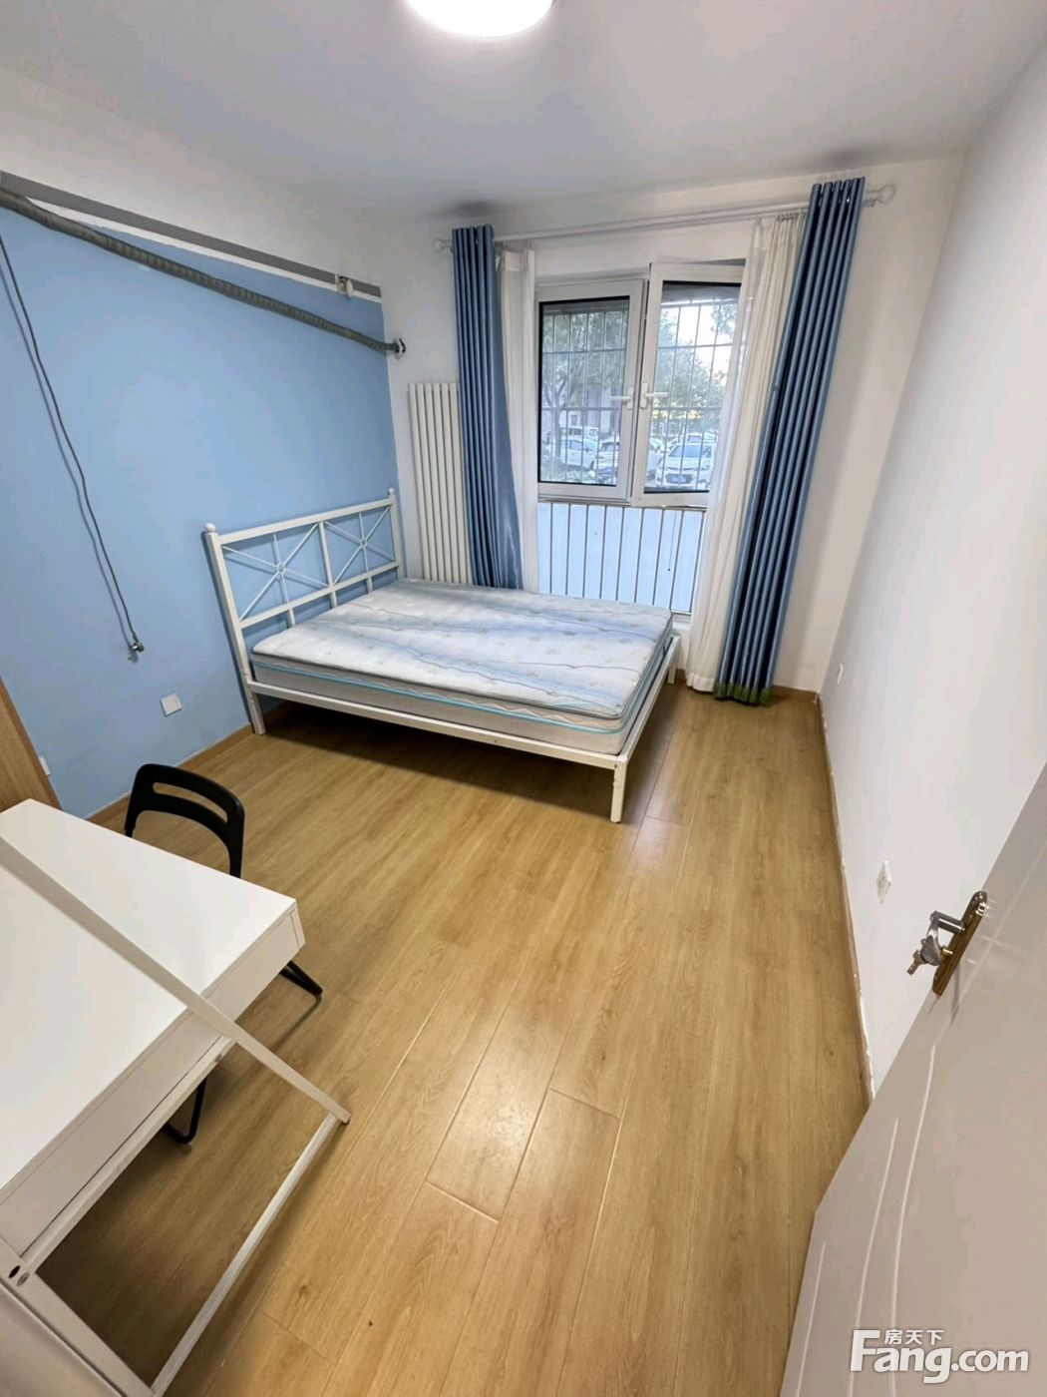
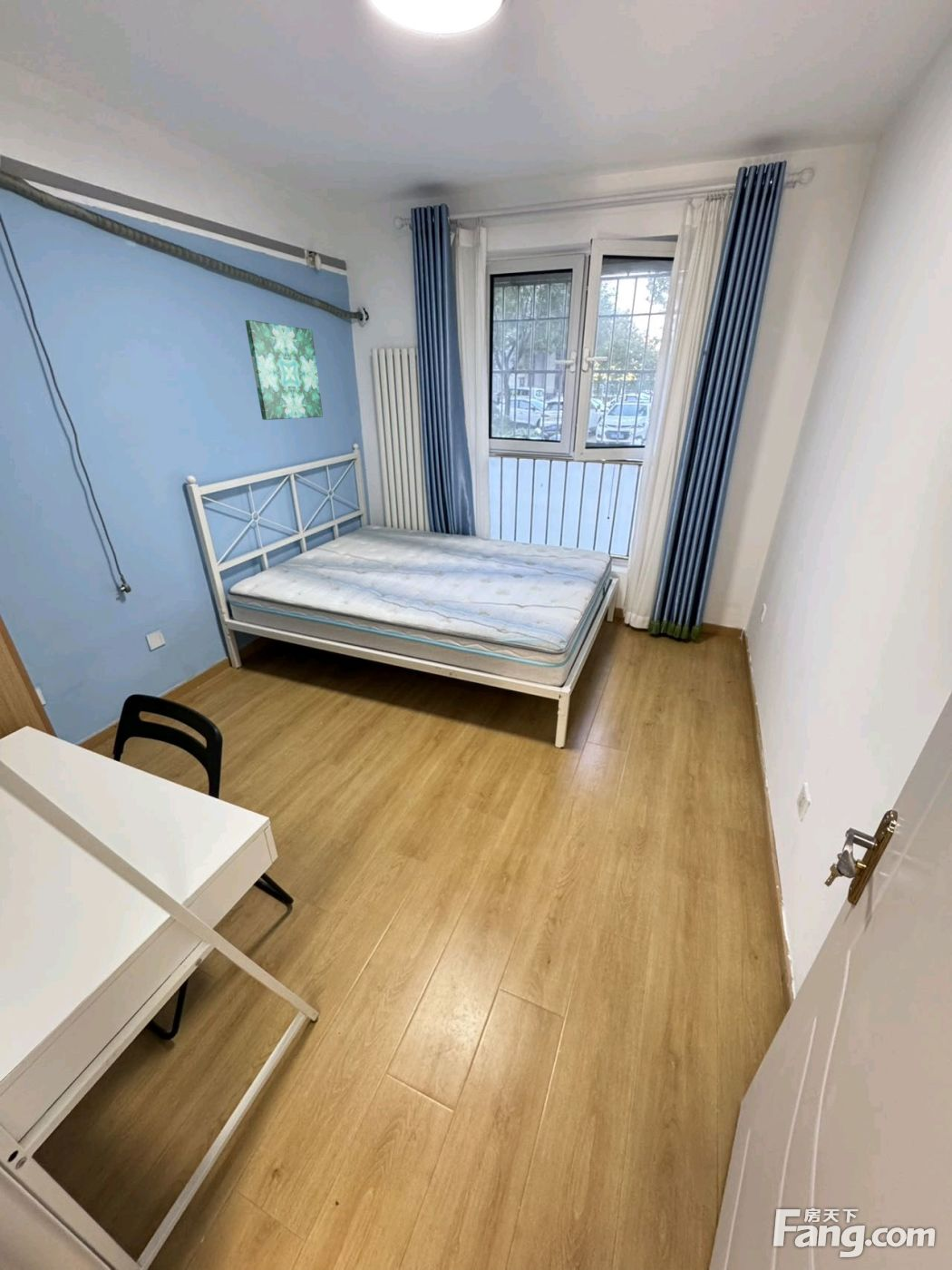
+ wall art (287, 373)
